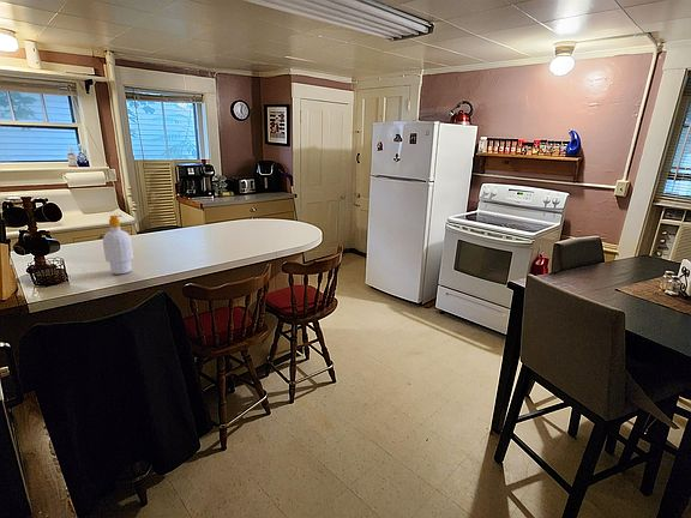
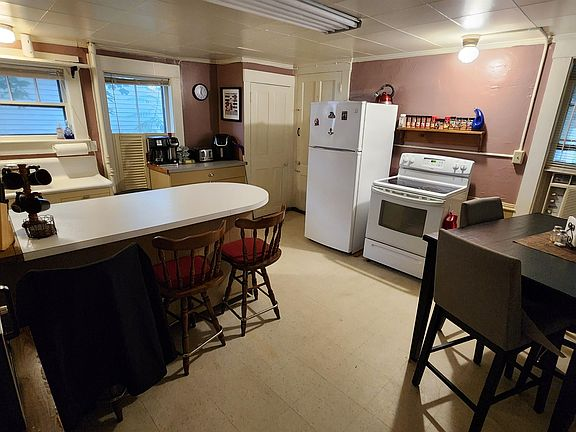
- soap bottle (118, 243)
